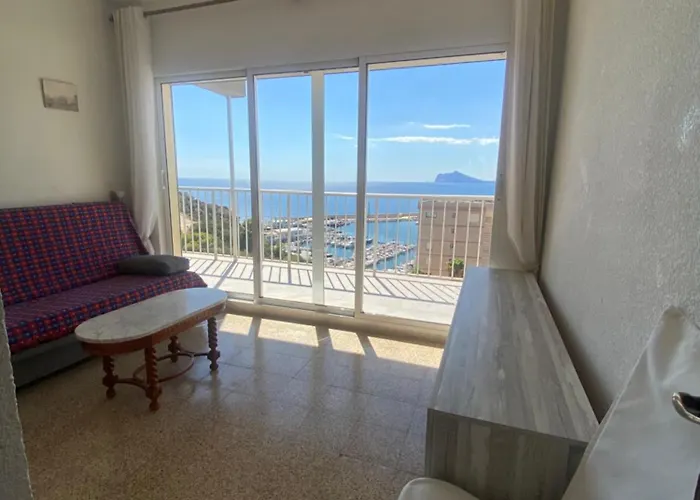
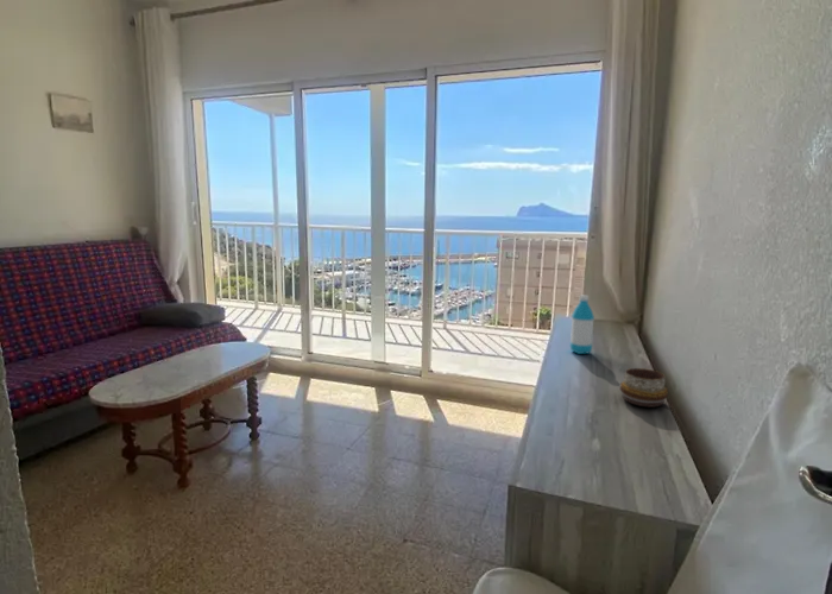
+ water bottle (581, 324)
+ decorative bowl (643, 387)
